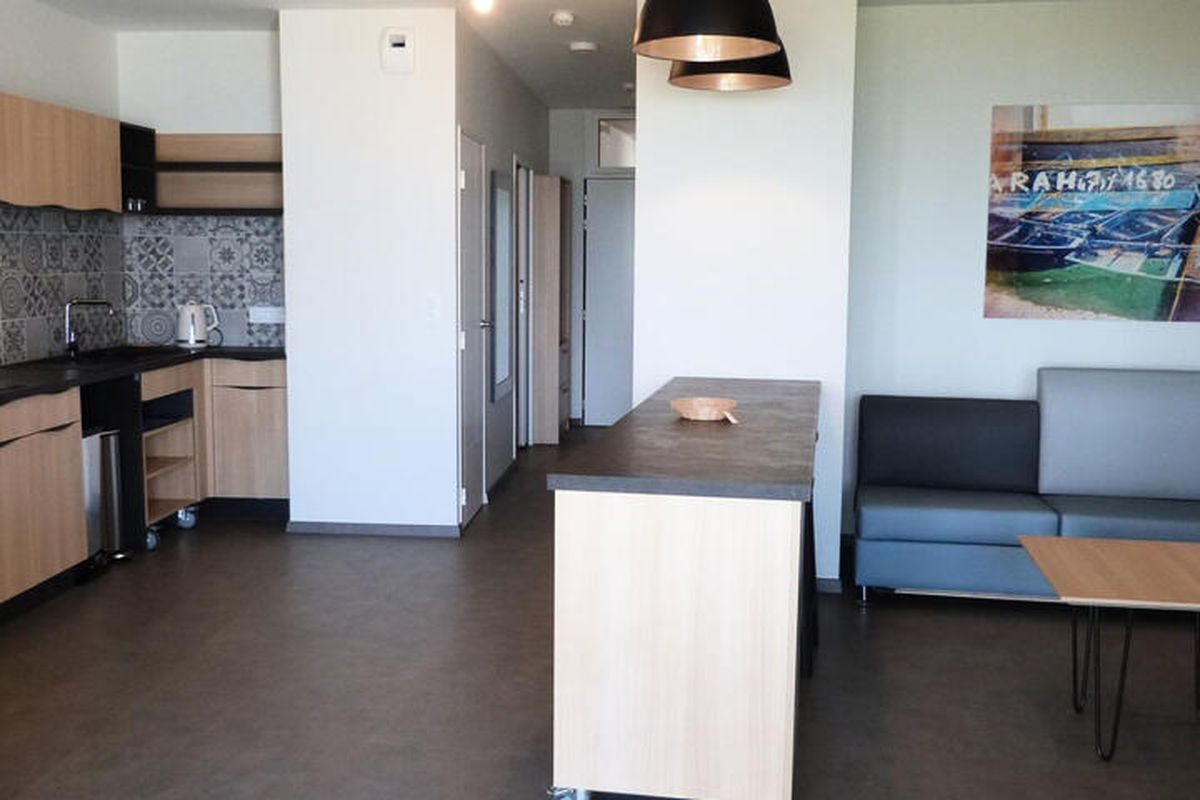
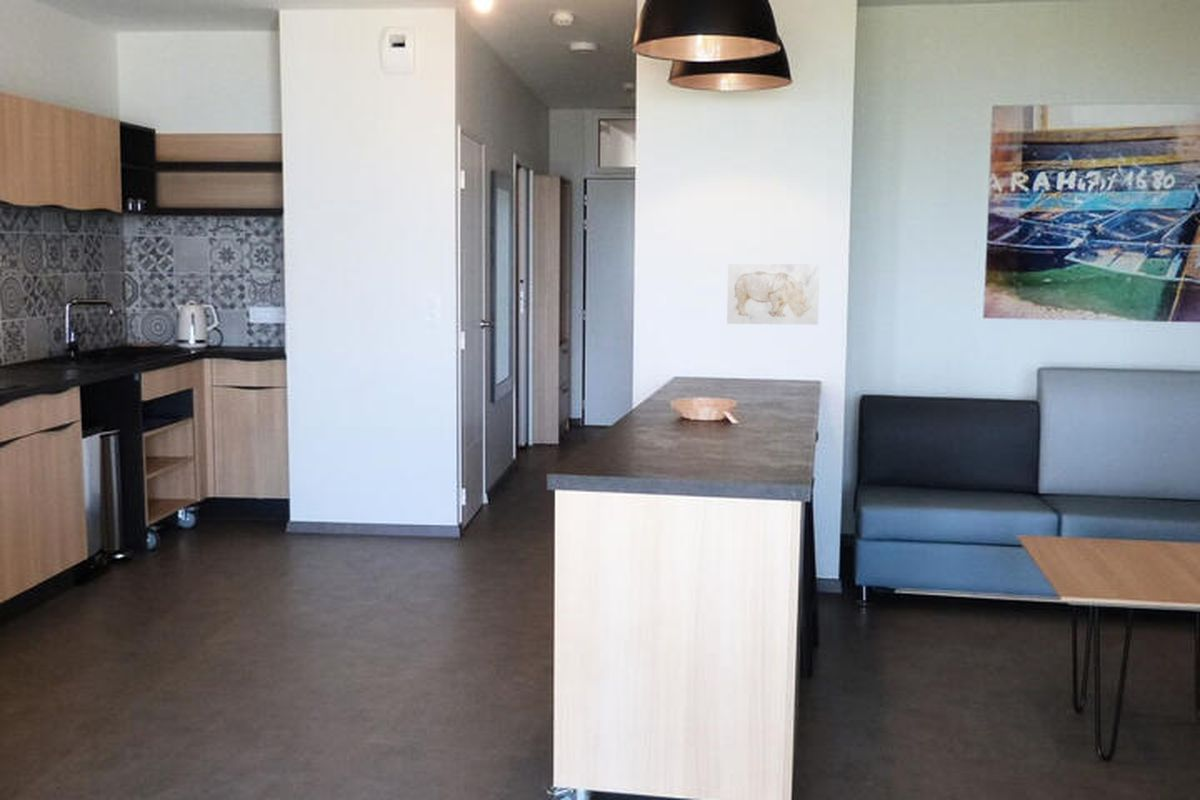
+ wall art (772, 294)
